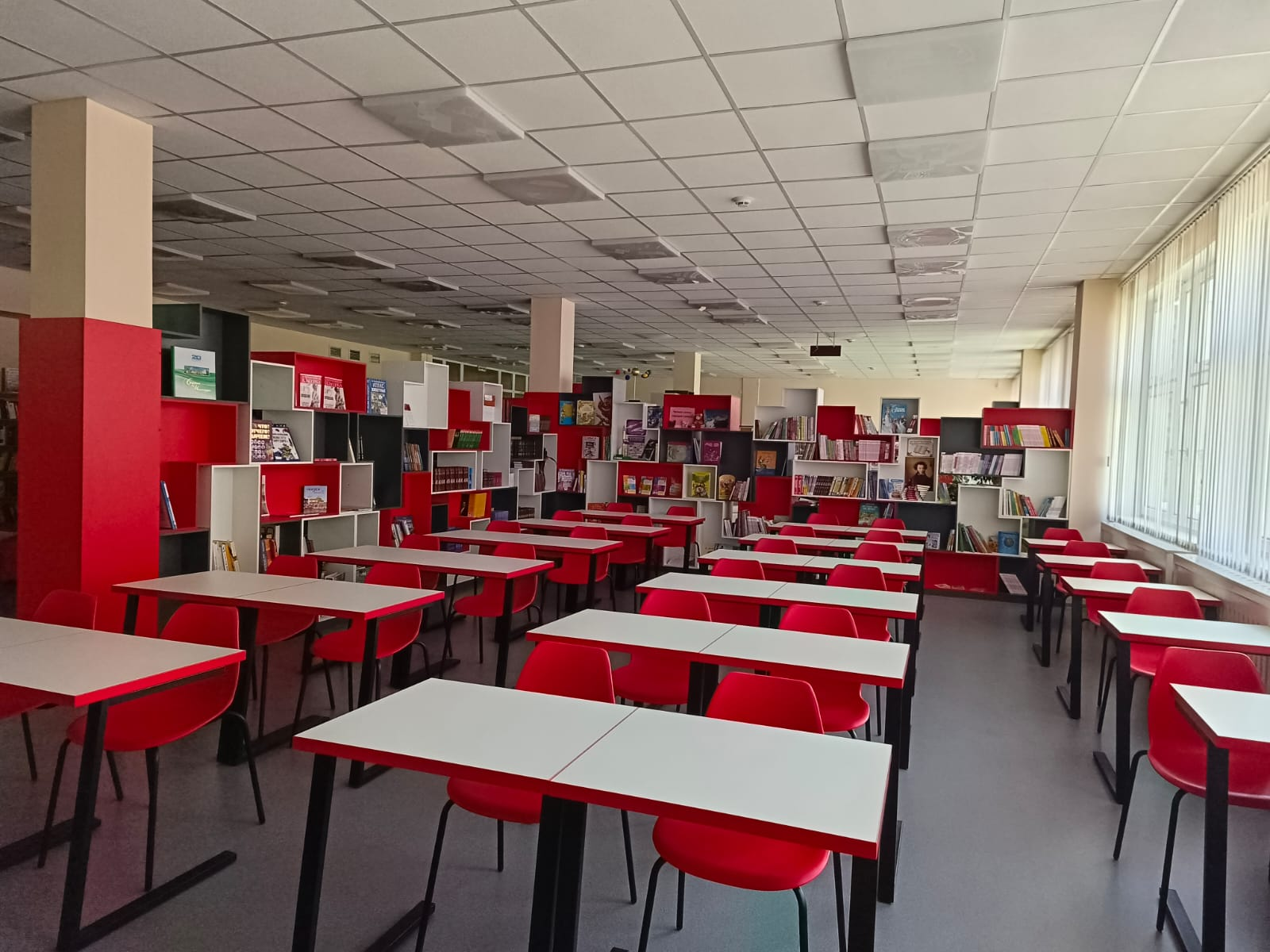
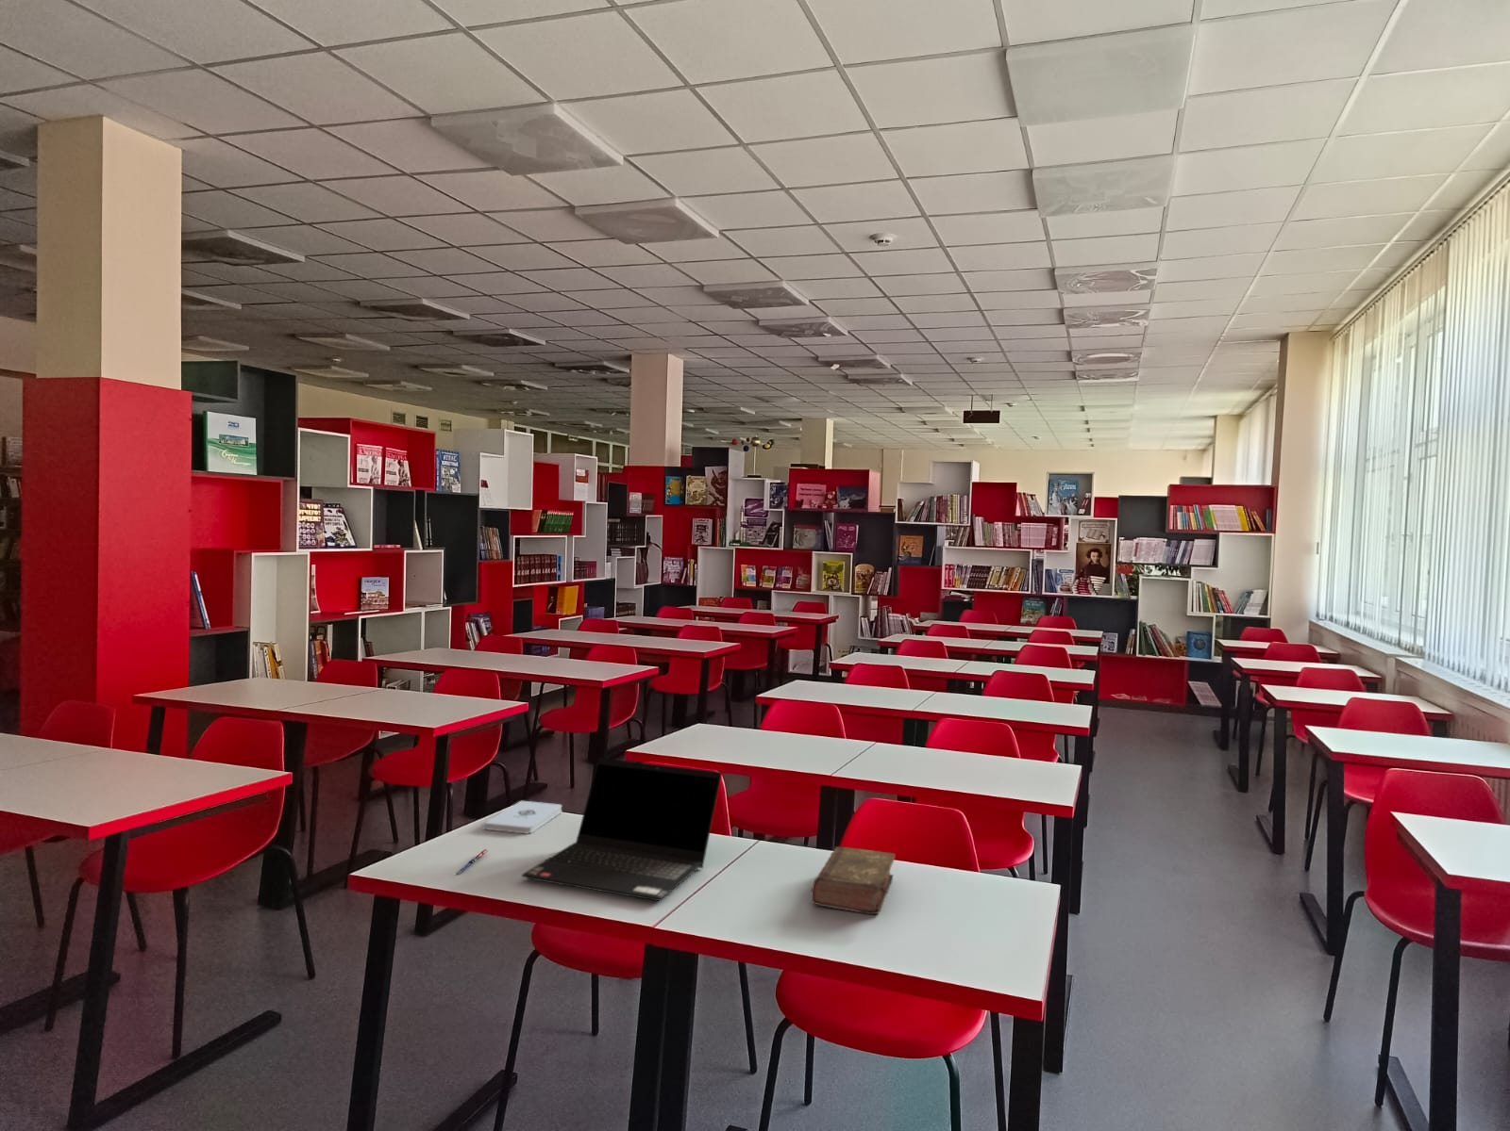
+ pen (472, 860)
+ book (855, 877)
+ notepad (524, 816)
+ laptop computer (625, 823)
